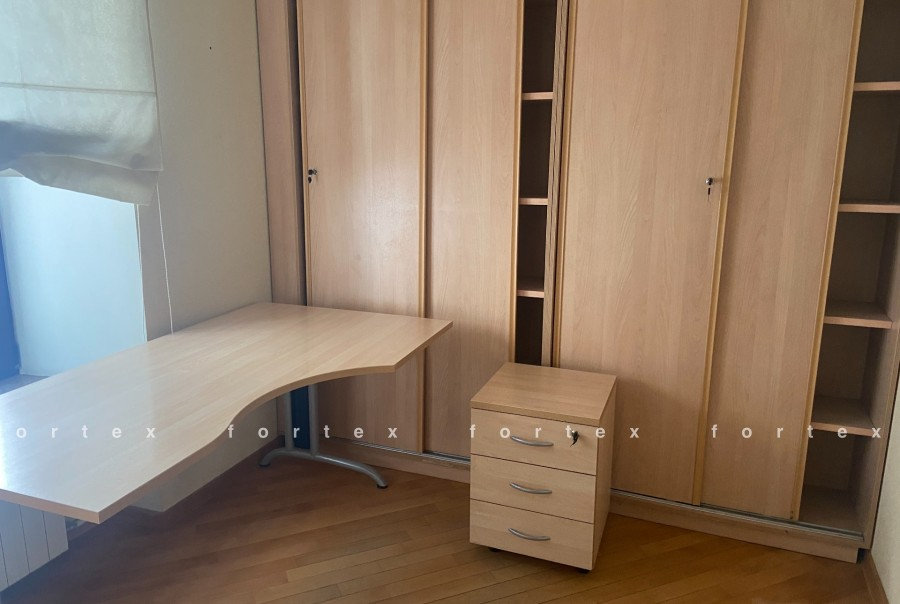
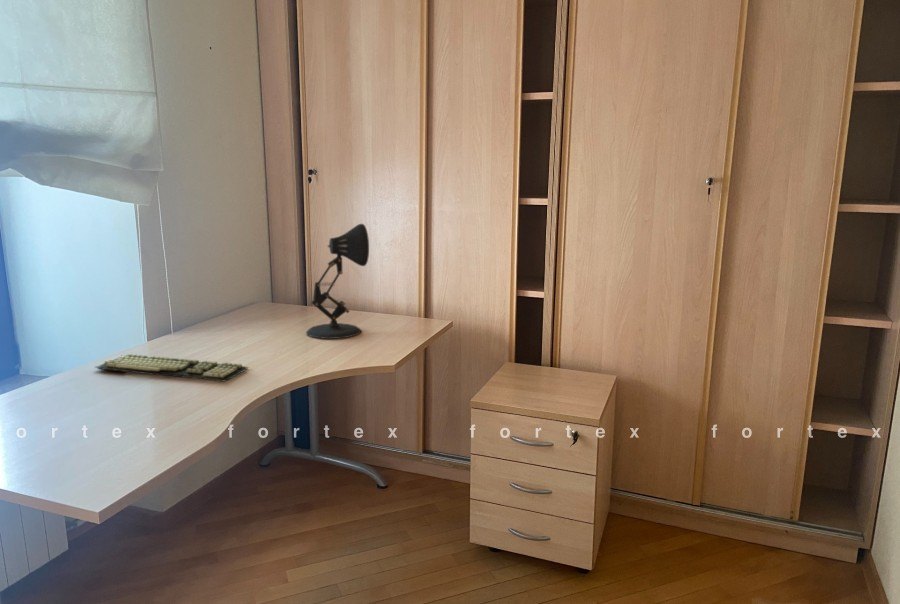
+ keyboard (174, 365)
+ desk lamp (335, 278)
